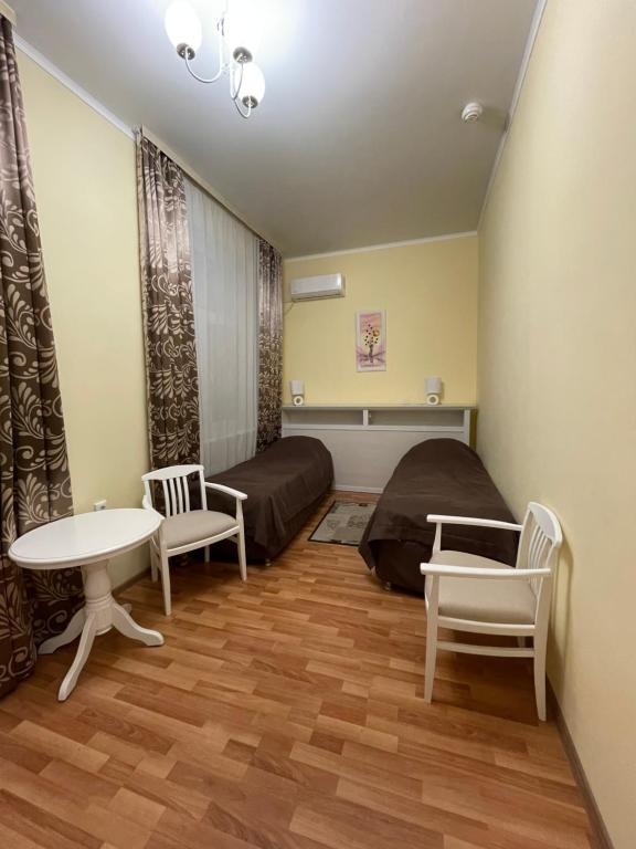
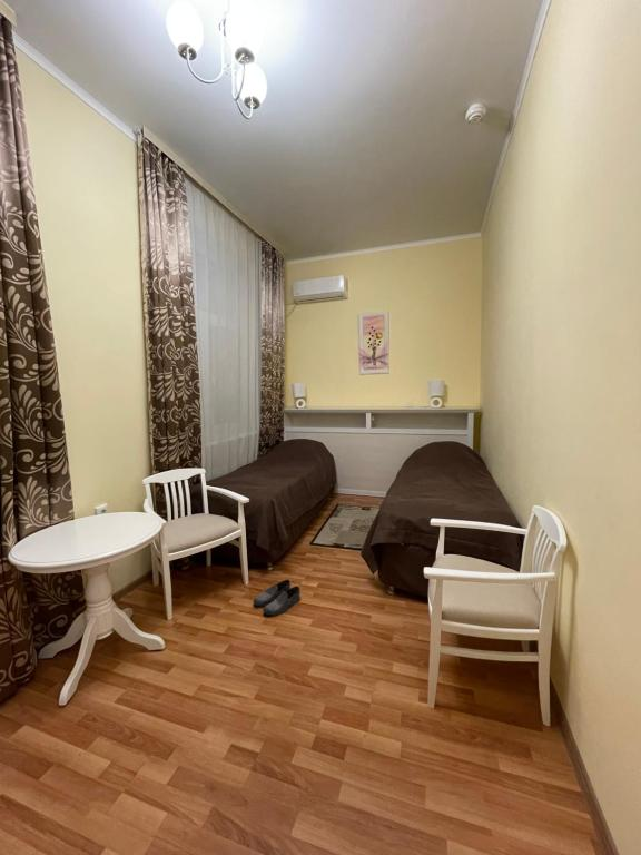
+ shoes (276, 596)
